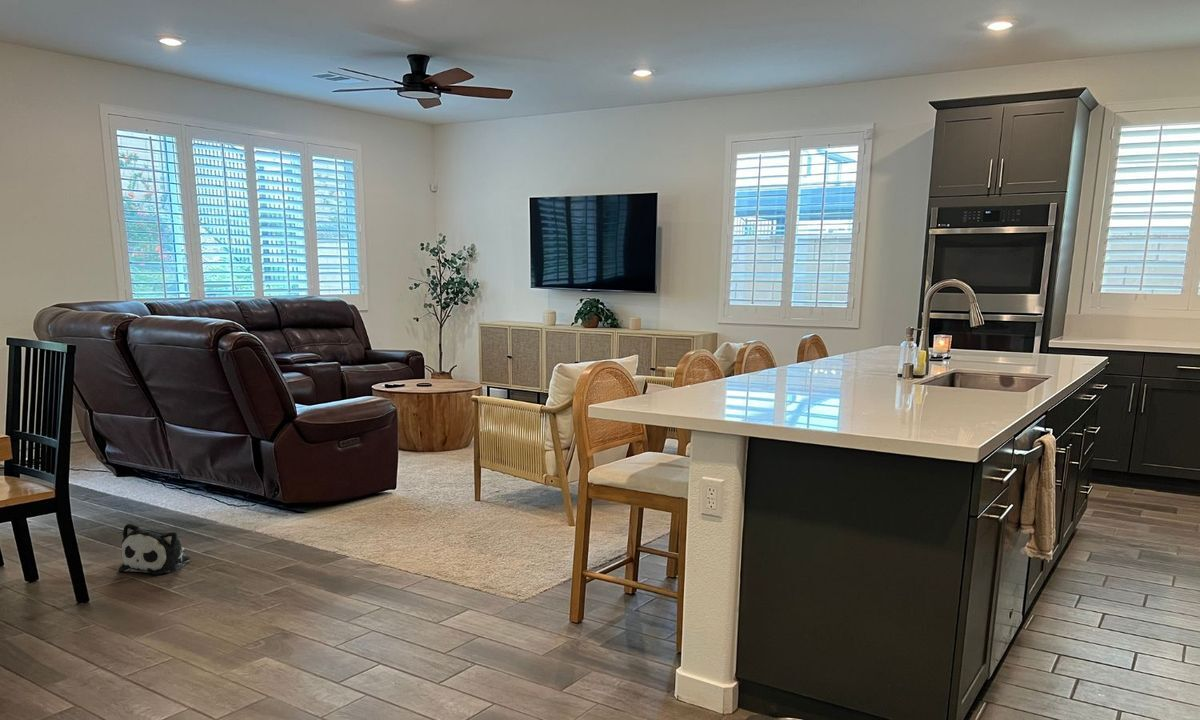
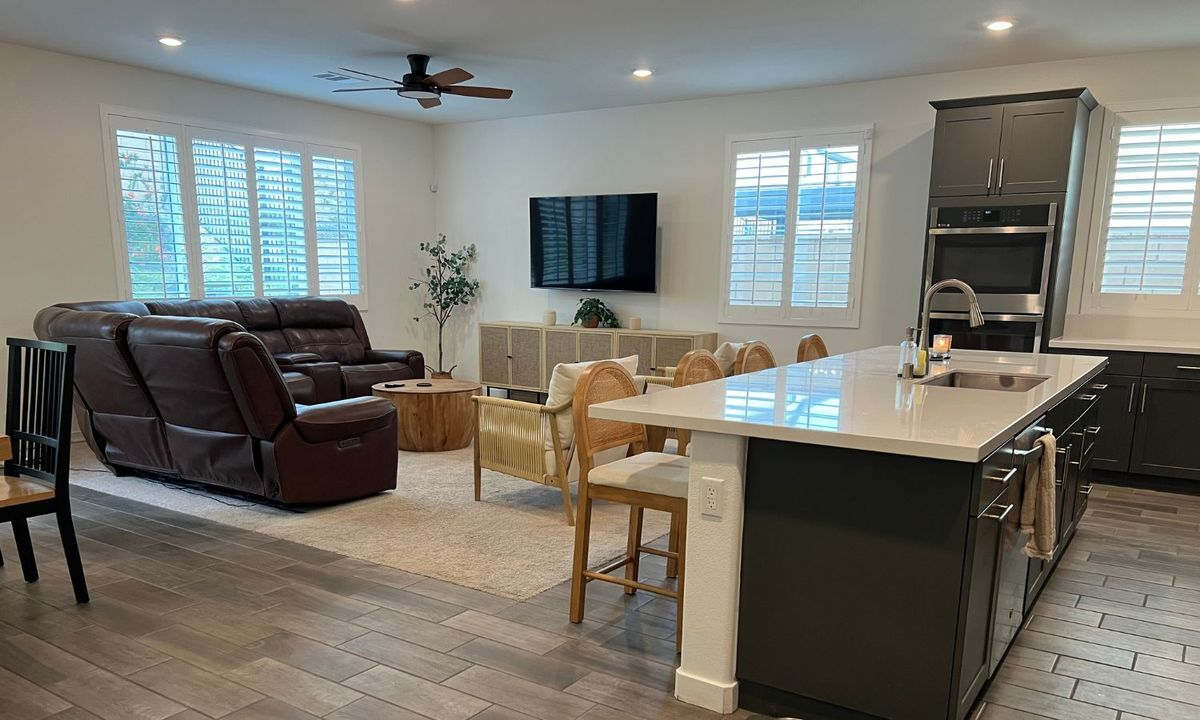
- plush toy (160, 540)
